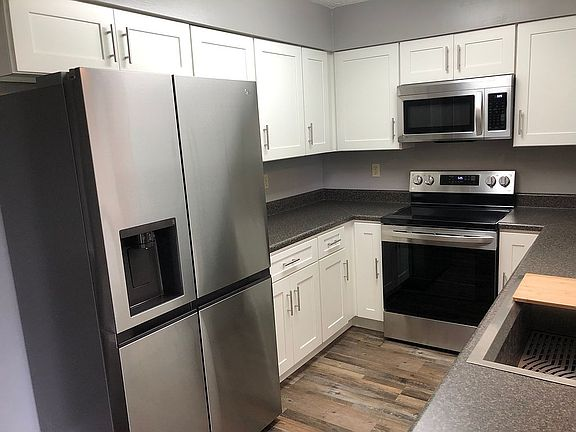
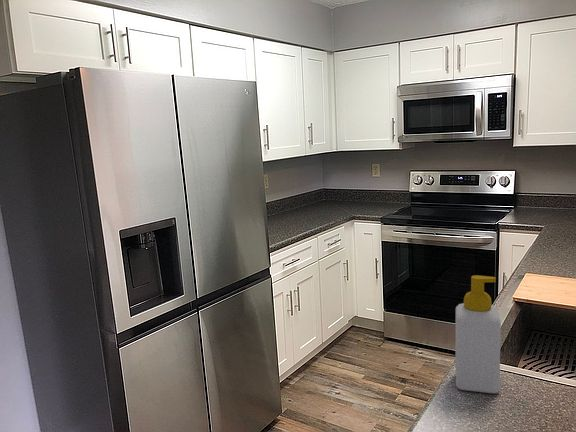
+ soap bottle (477, 331)
